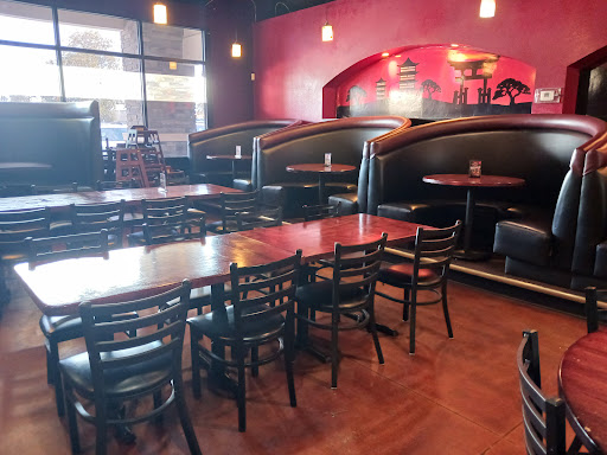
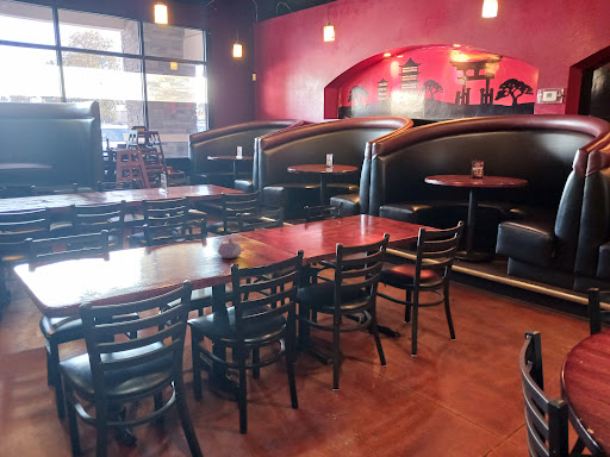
+ teapot (230, 248)
